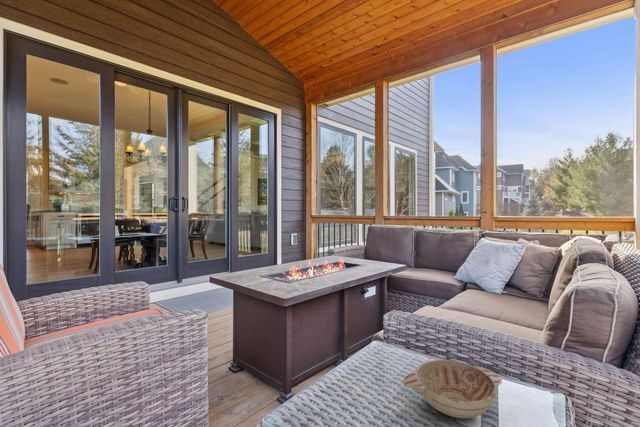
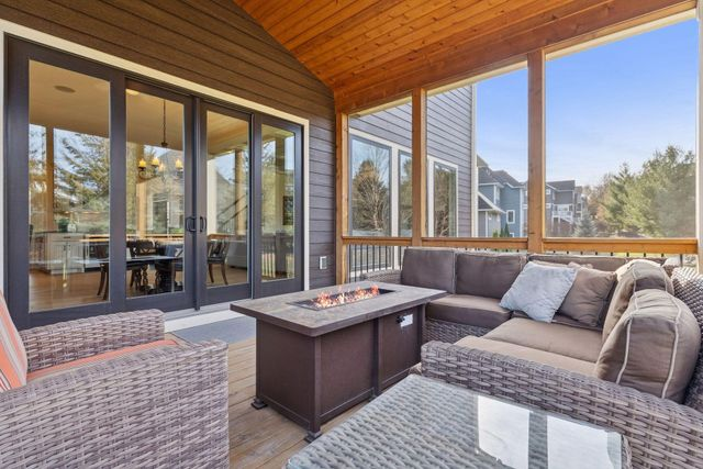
- decorative bowl (453, 391)
